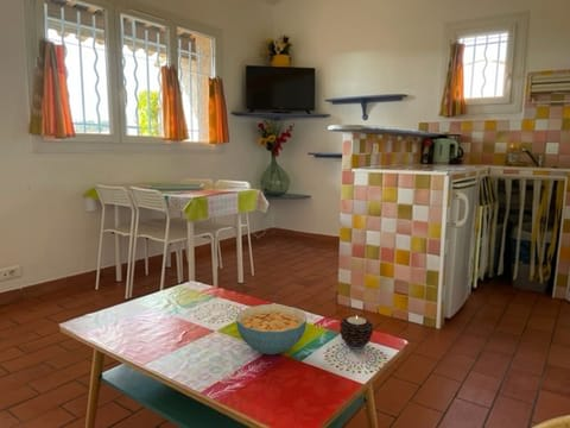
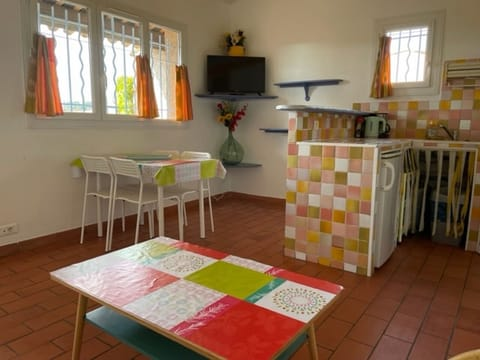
- cereal bowl (271, 333)
- candle (356, 329)
